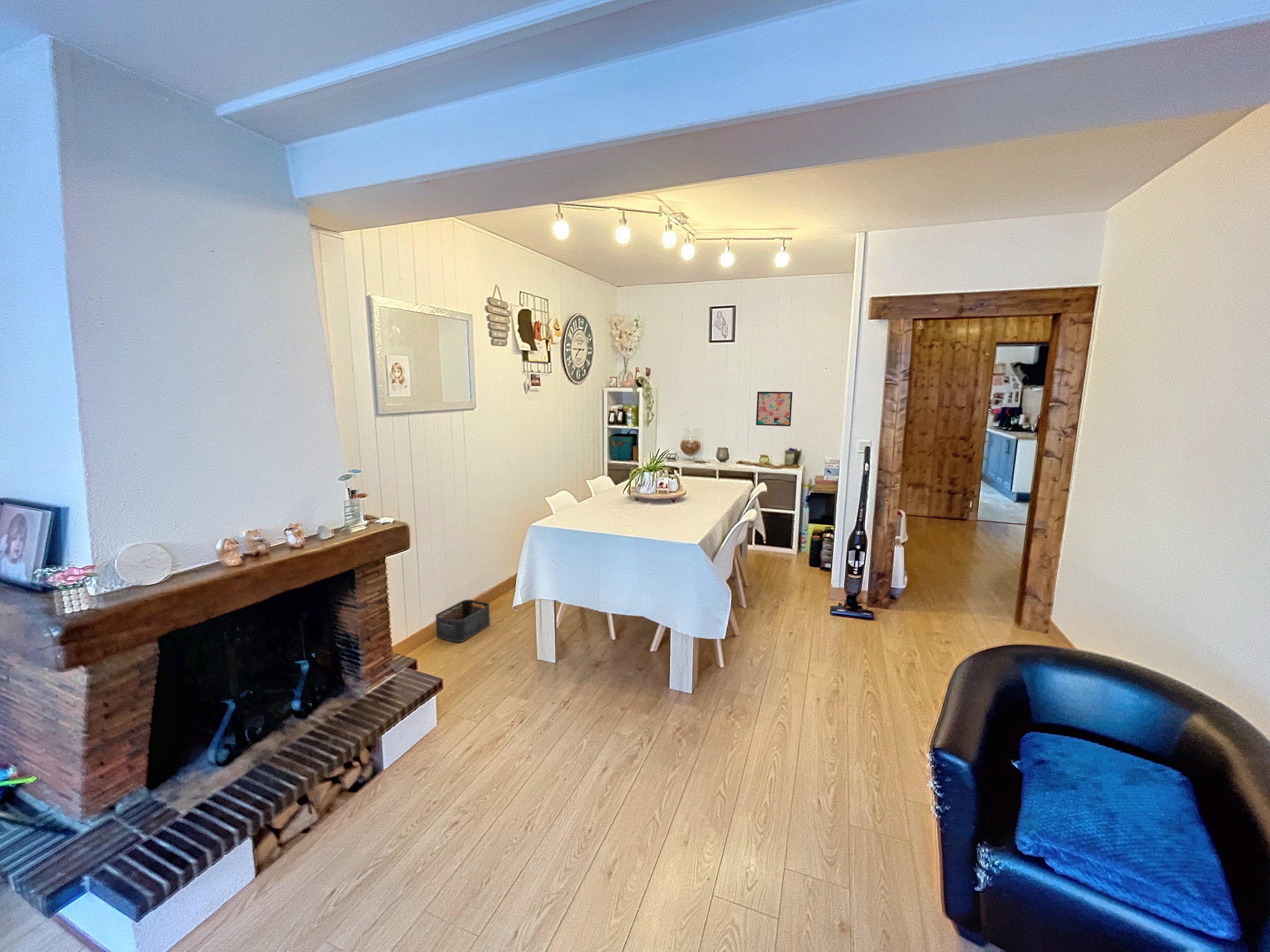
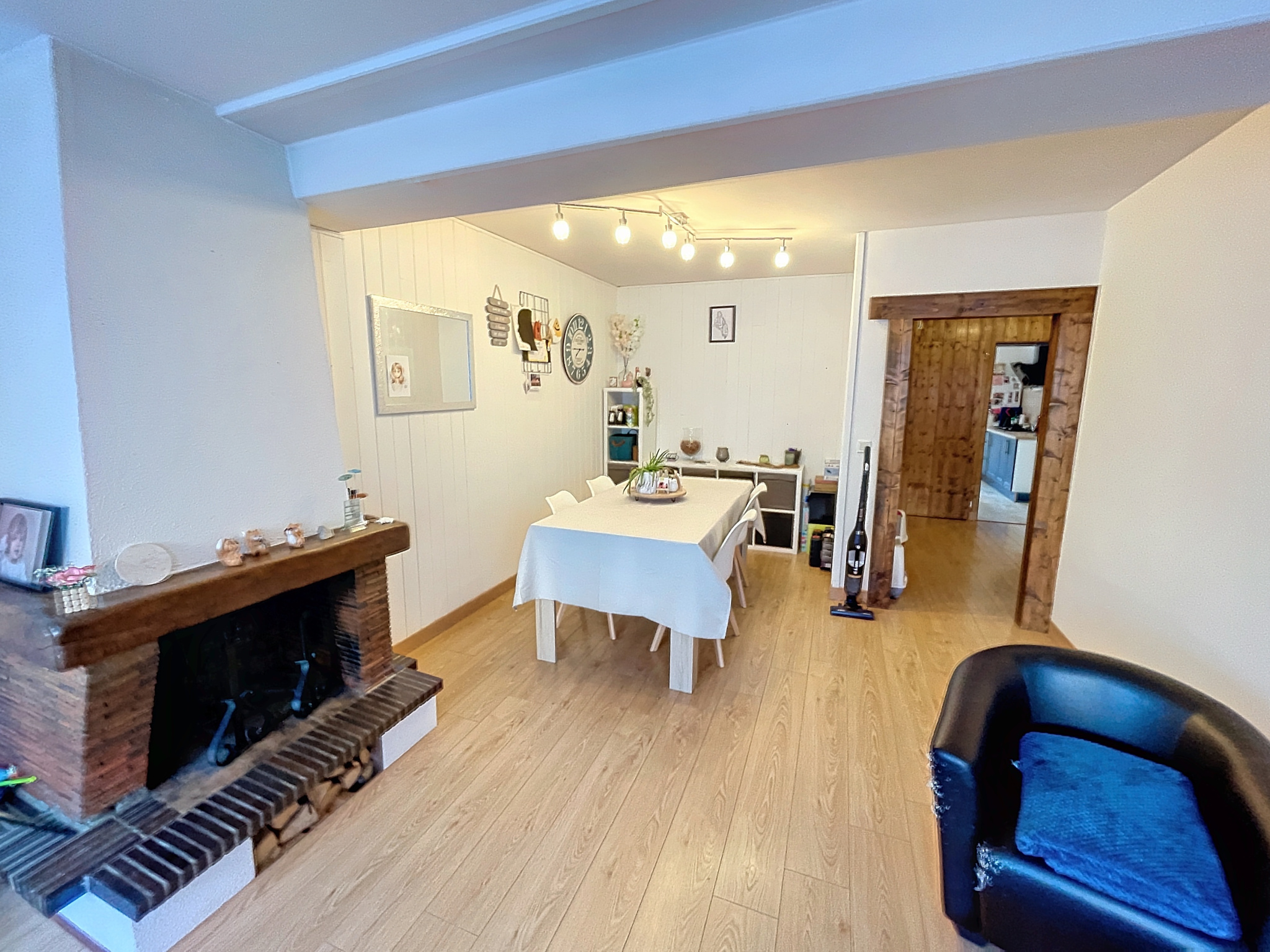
- storage bin (463, 620)
- wall art (774, 409)
